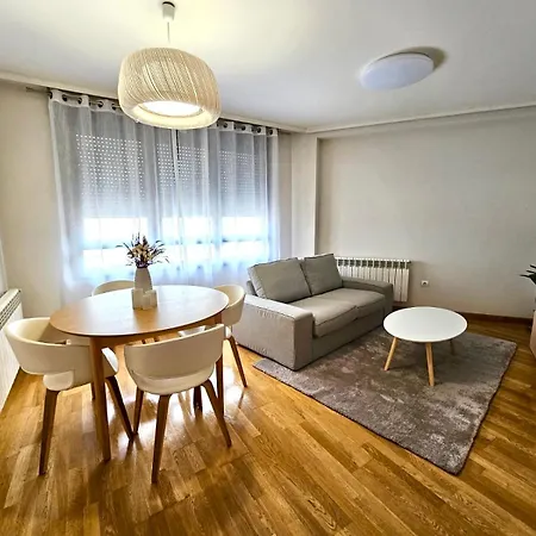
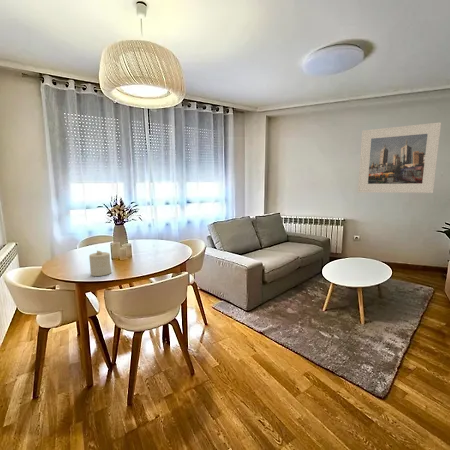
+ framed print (395, 160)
+ candle (100, 261)
